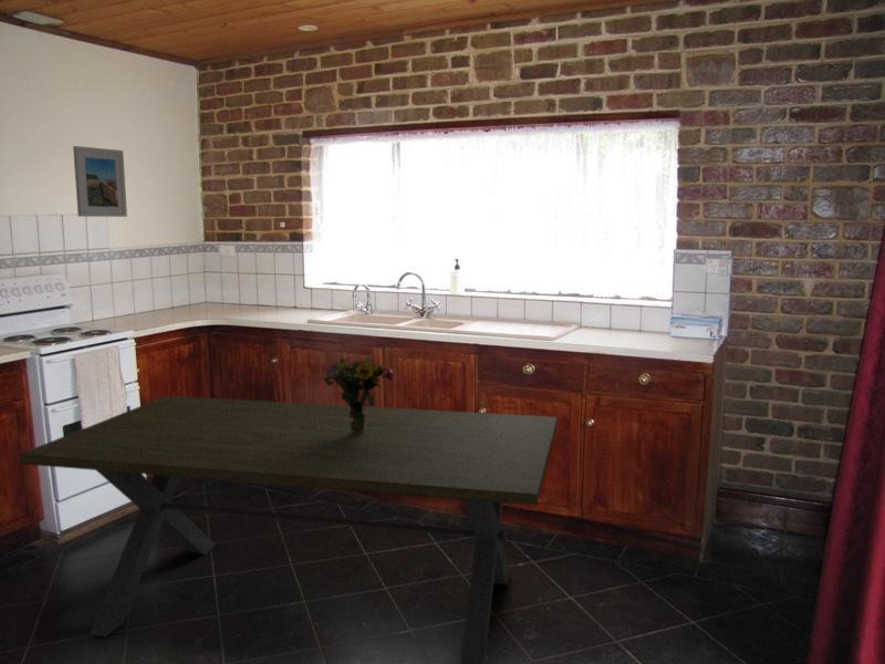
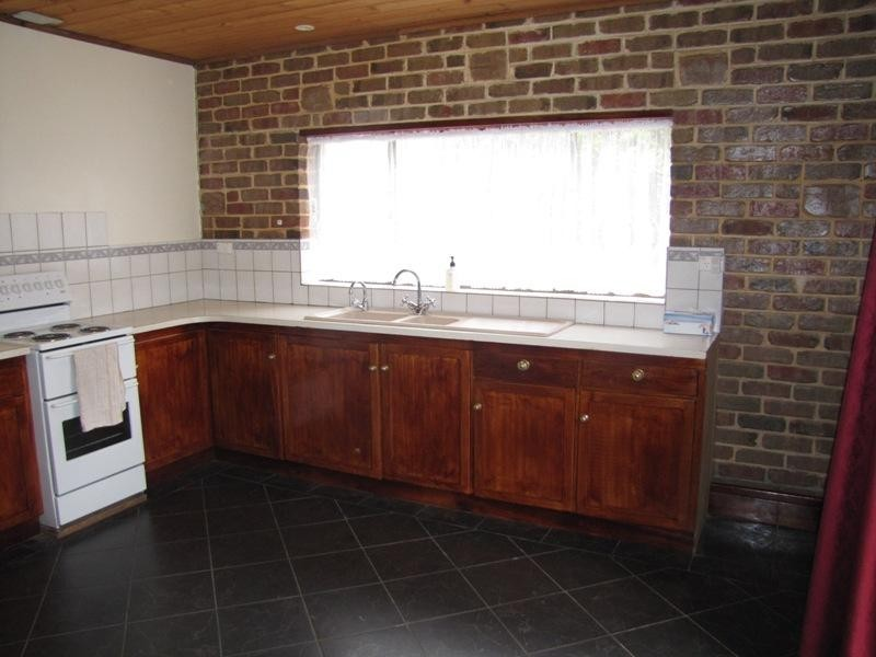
- bouquet (356, 393)
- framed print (101, 183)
- dining table (313, 519)
